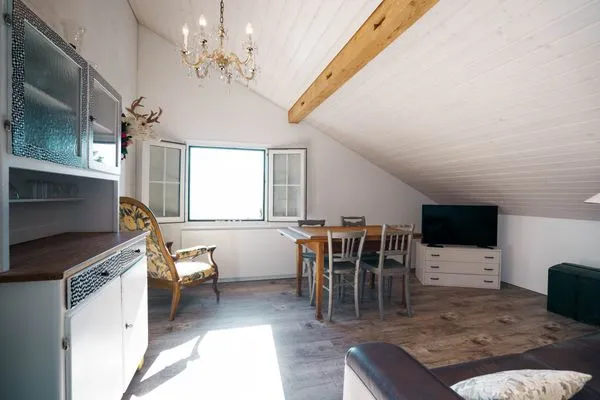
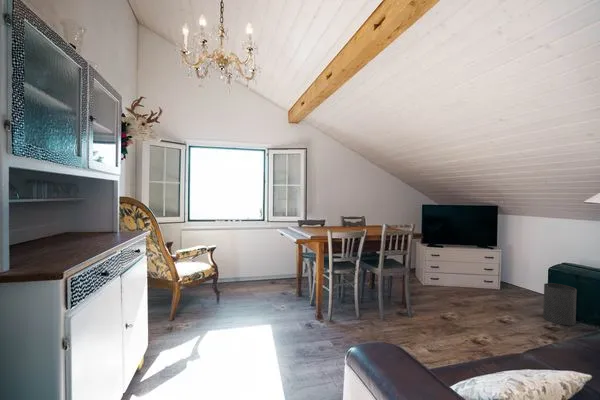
+ trash can (559, 303)
